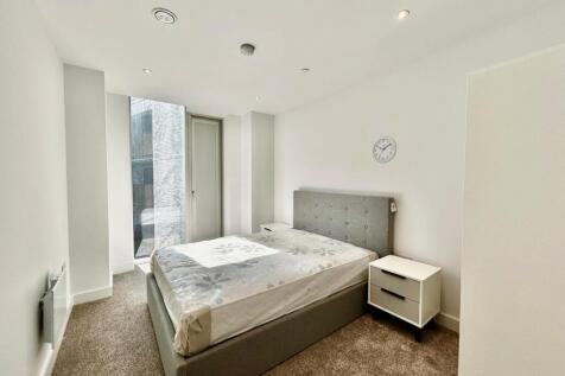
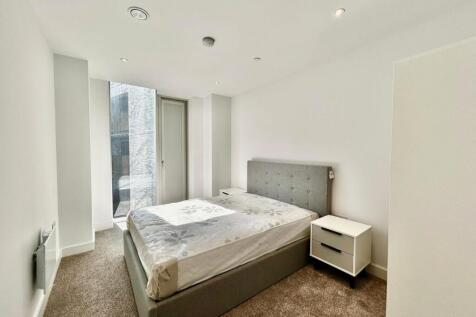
- wall clock (383, 149)
